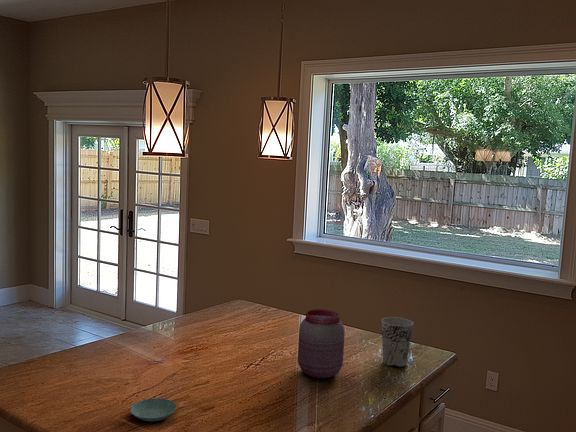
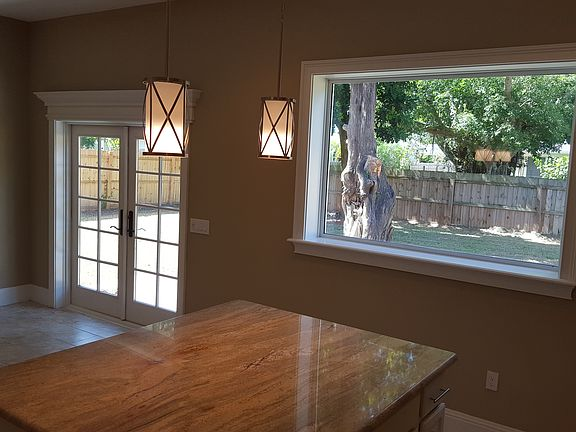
- saucer (153, 411)
- jar (321, 343)
- cup (395, 342)
